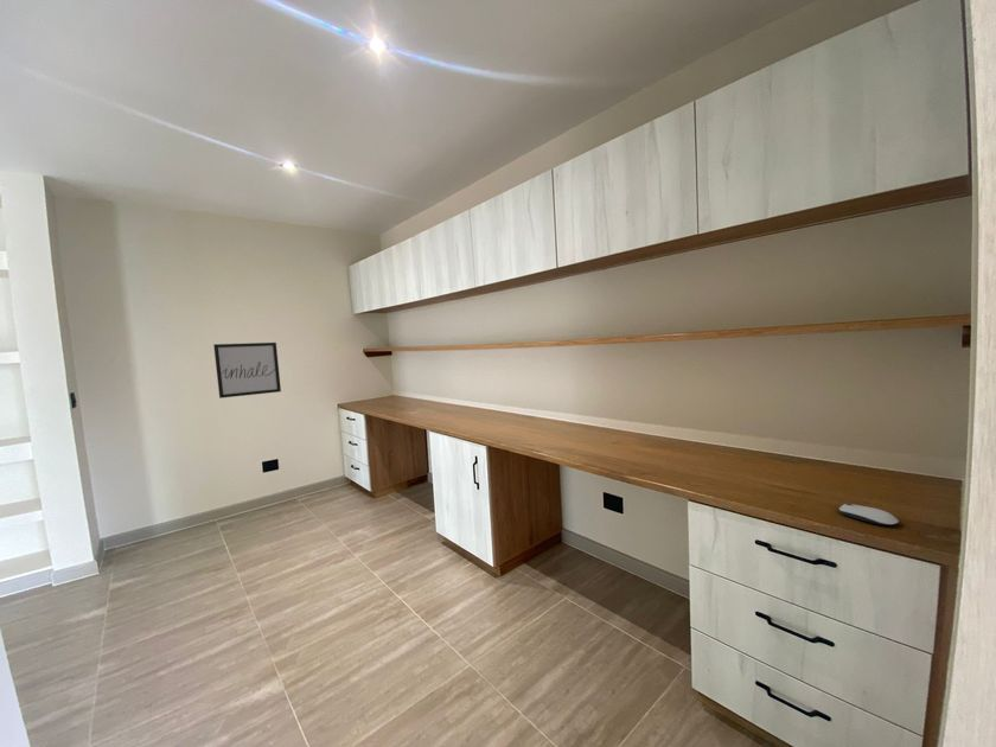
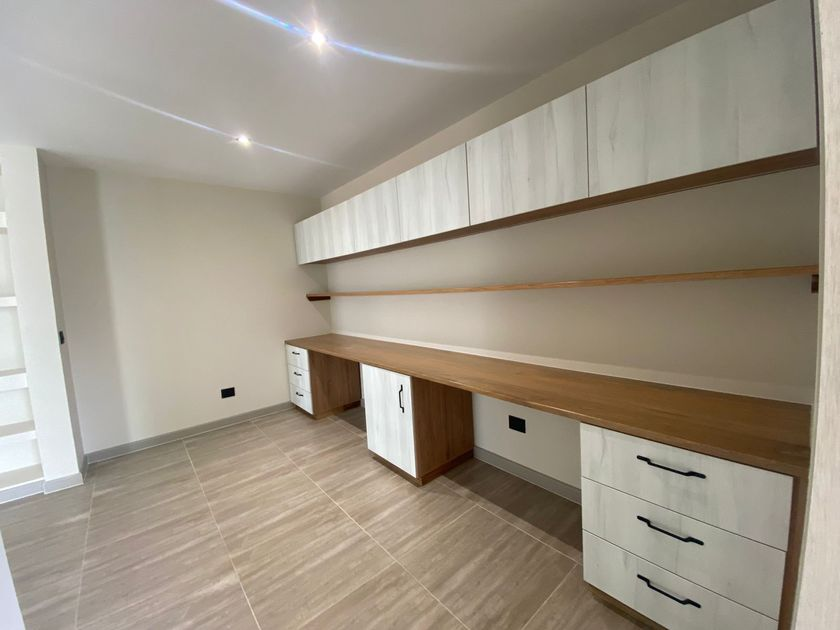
- wall art (248, 369)
- computer mouse (867, 512)
